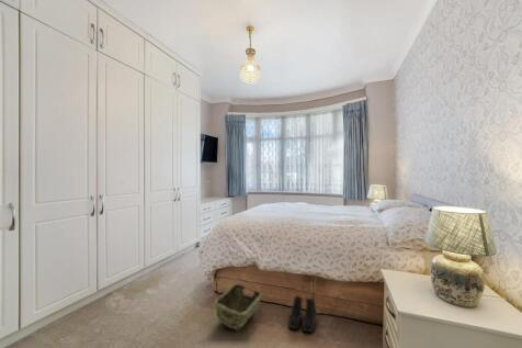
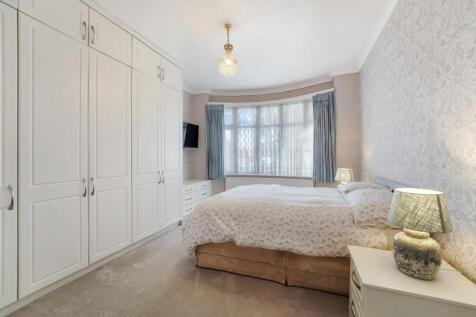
- woven basket (239, 305)
- boots (300, 311)
